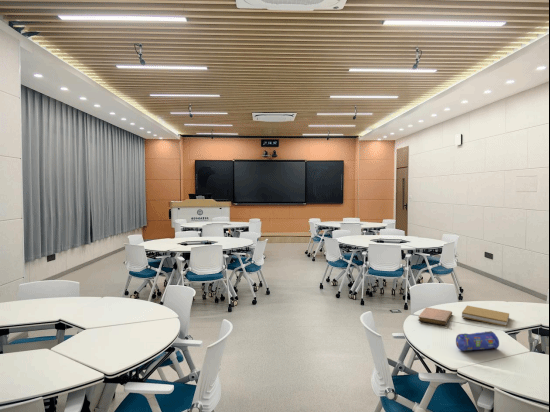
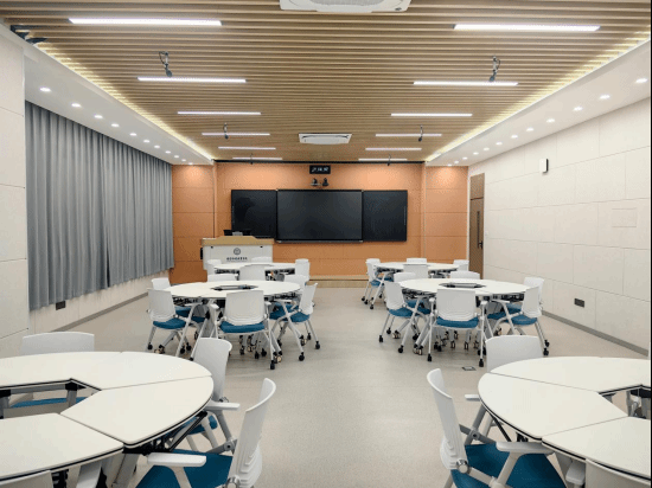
- pencil case (477, 340)
- book (485, 315)
- notebook (435, 315)
